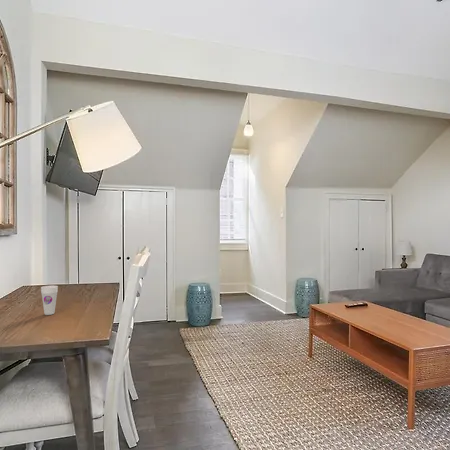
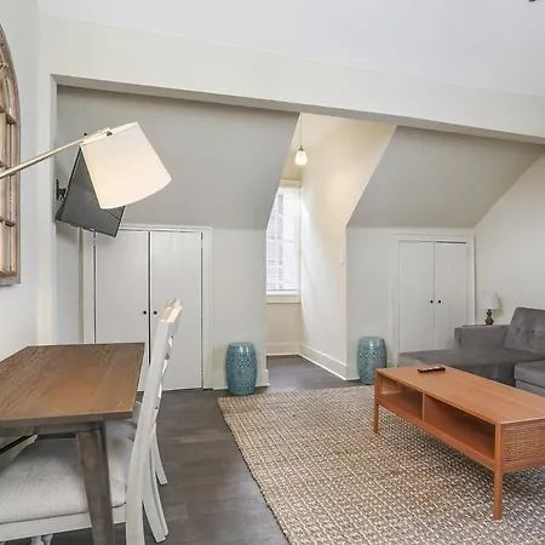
- cup (49, 300)
